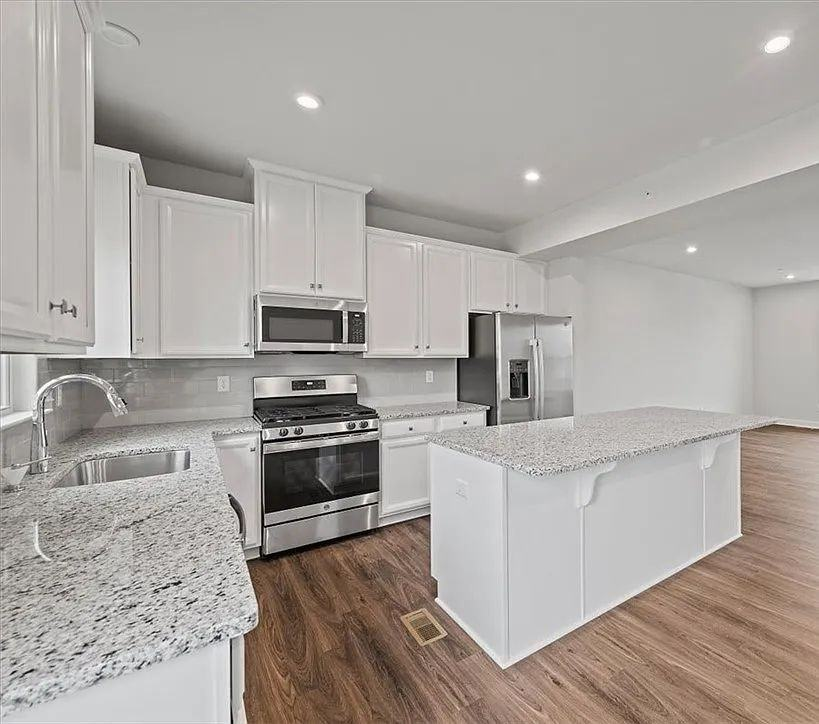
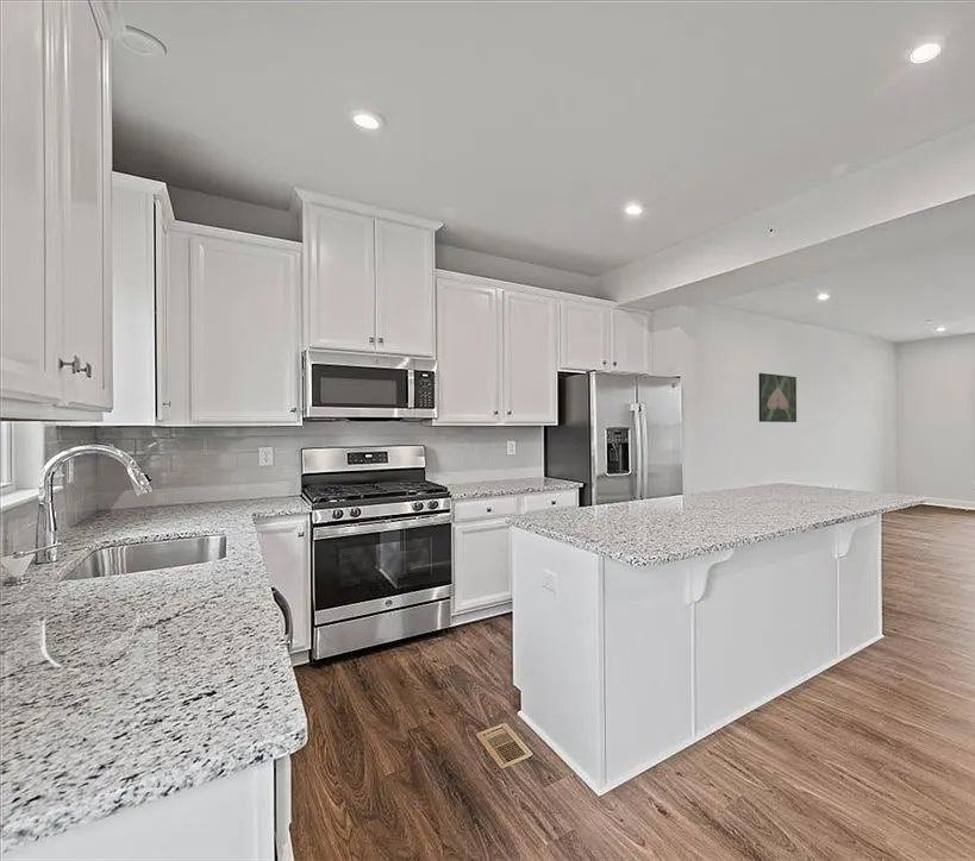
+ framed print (777, 398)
